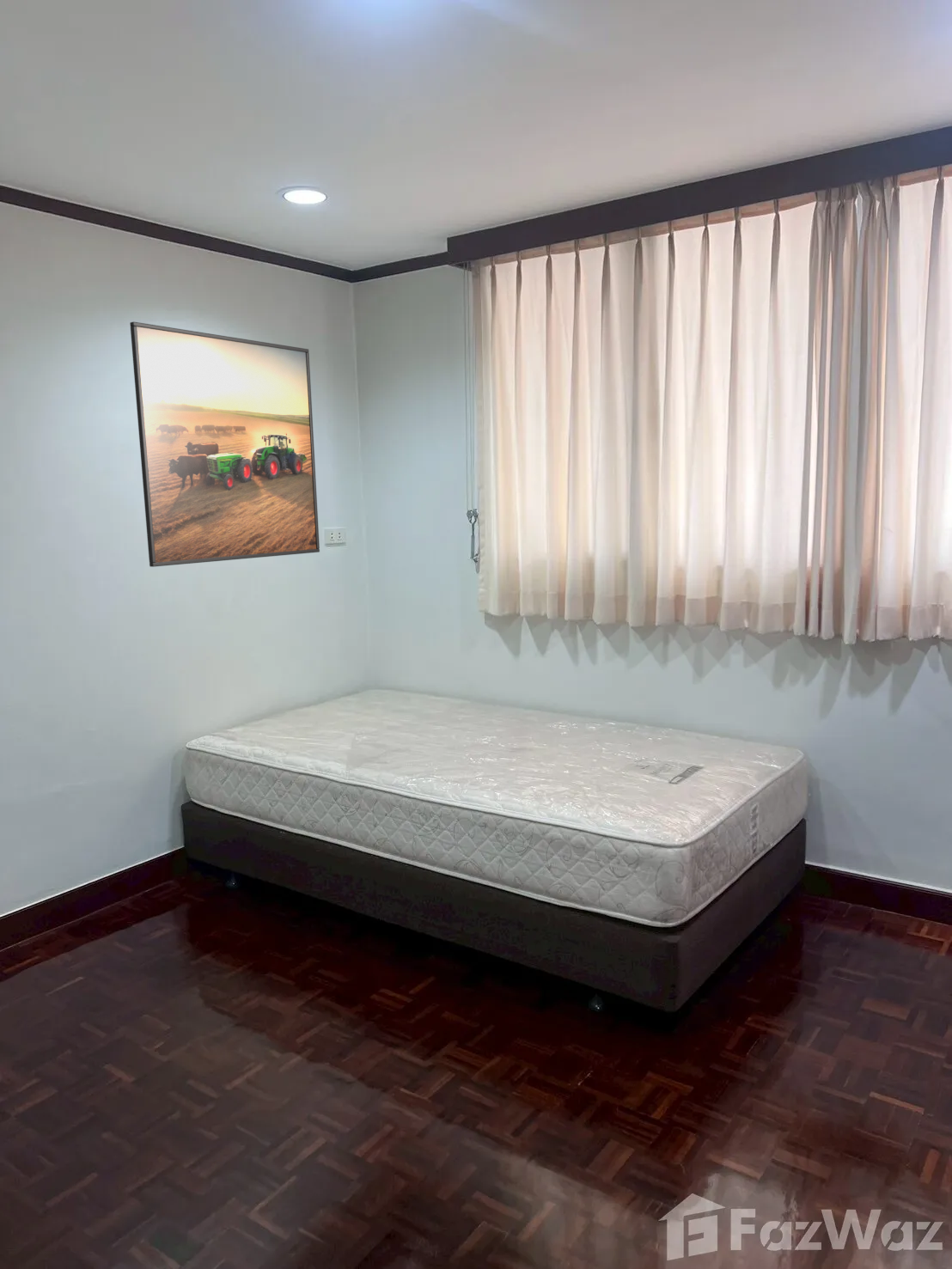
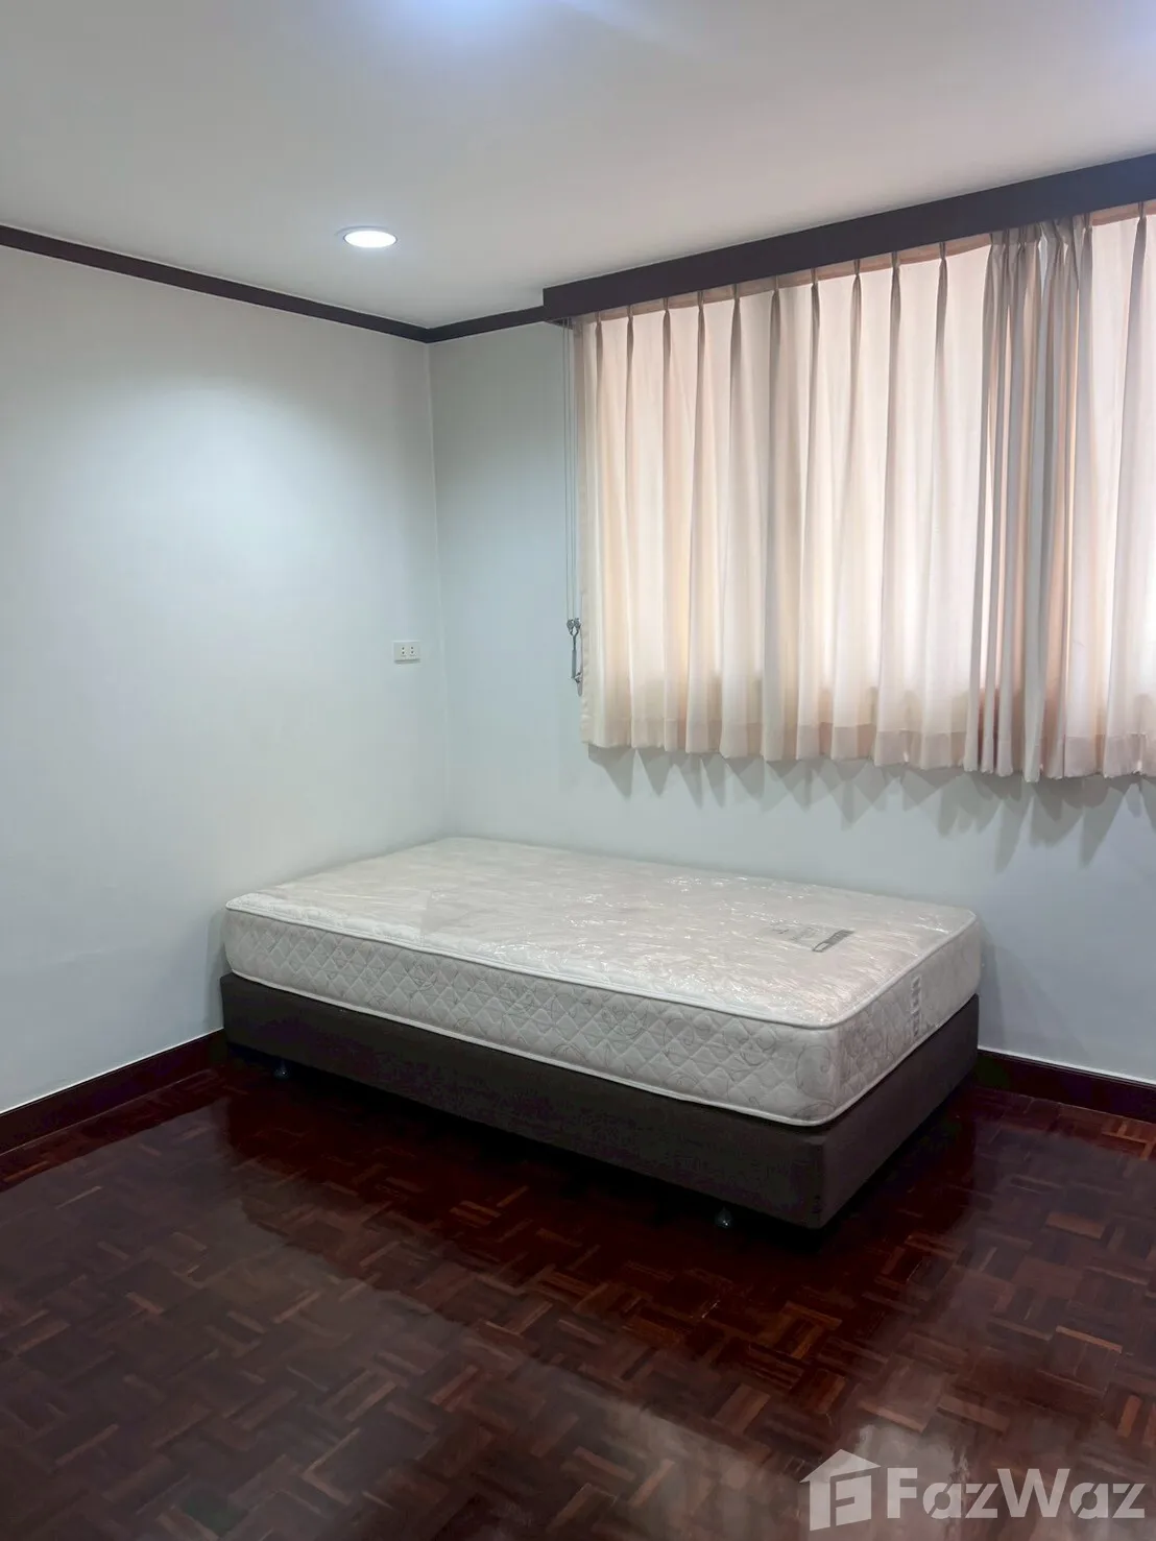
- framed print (235, 449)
